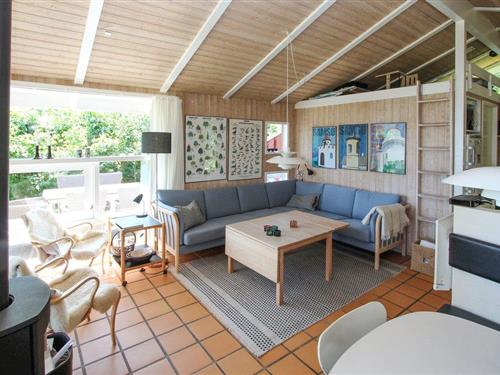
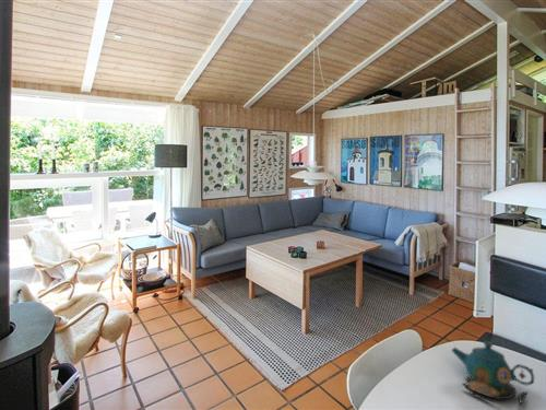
+ teapot (488, 364)
